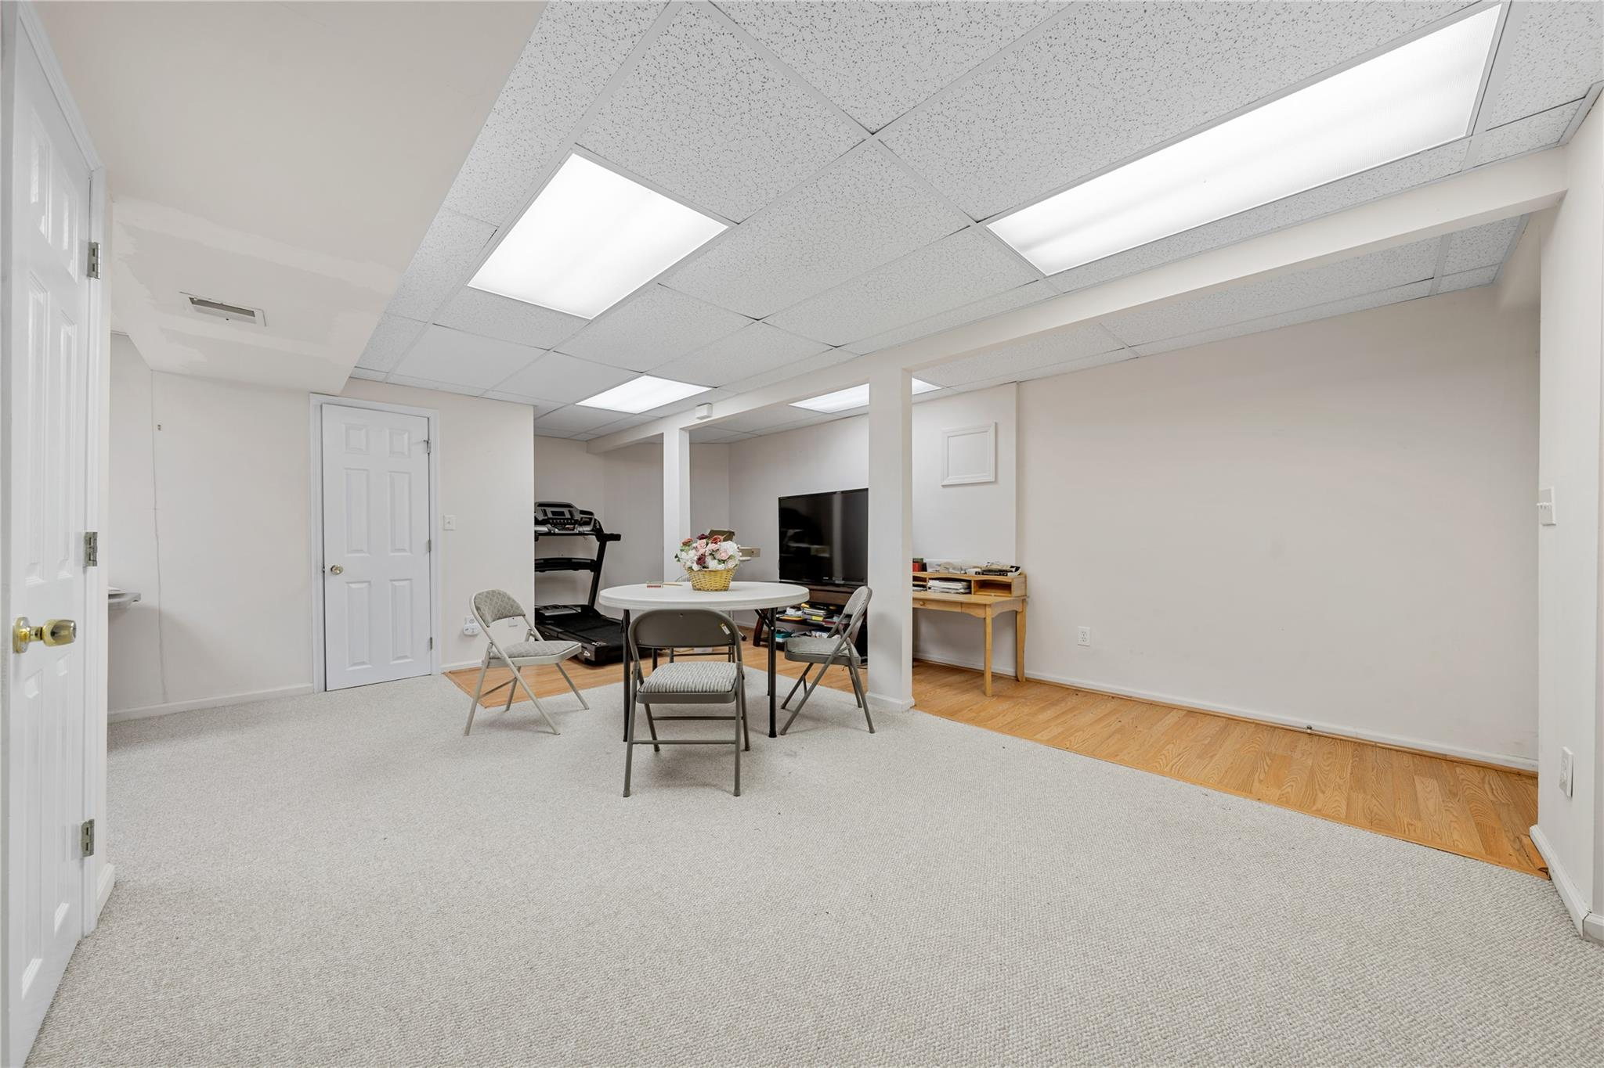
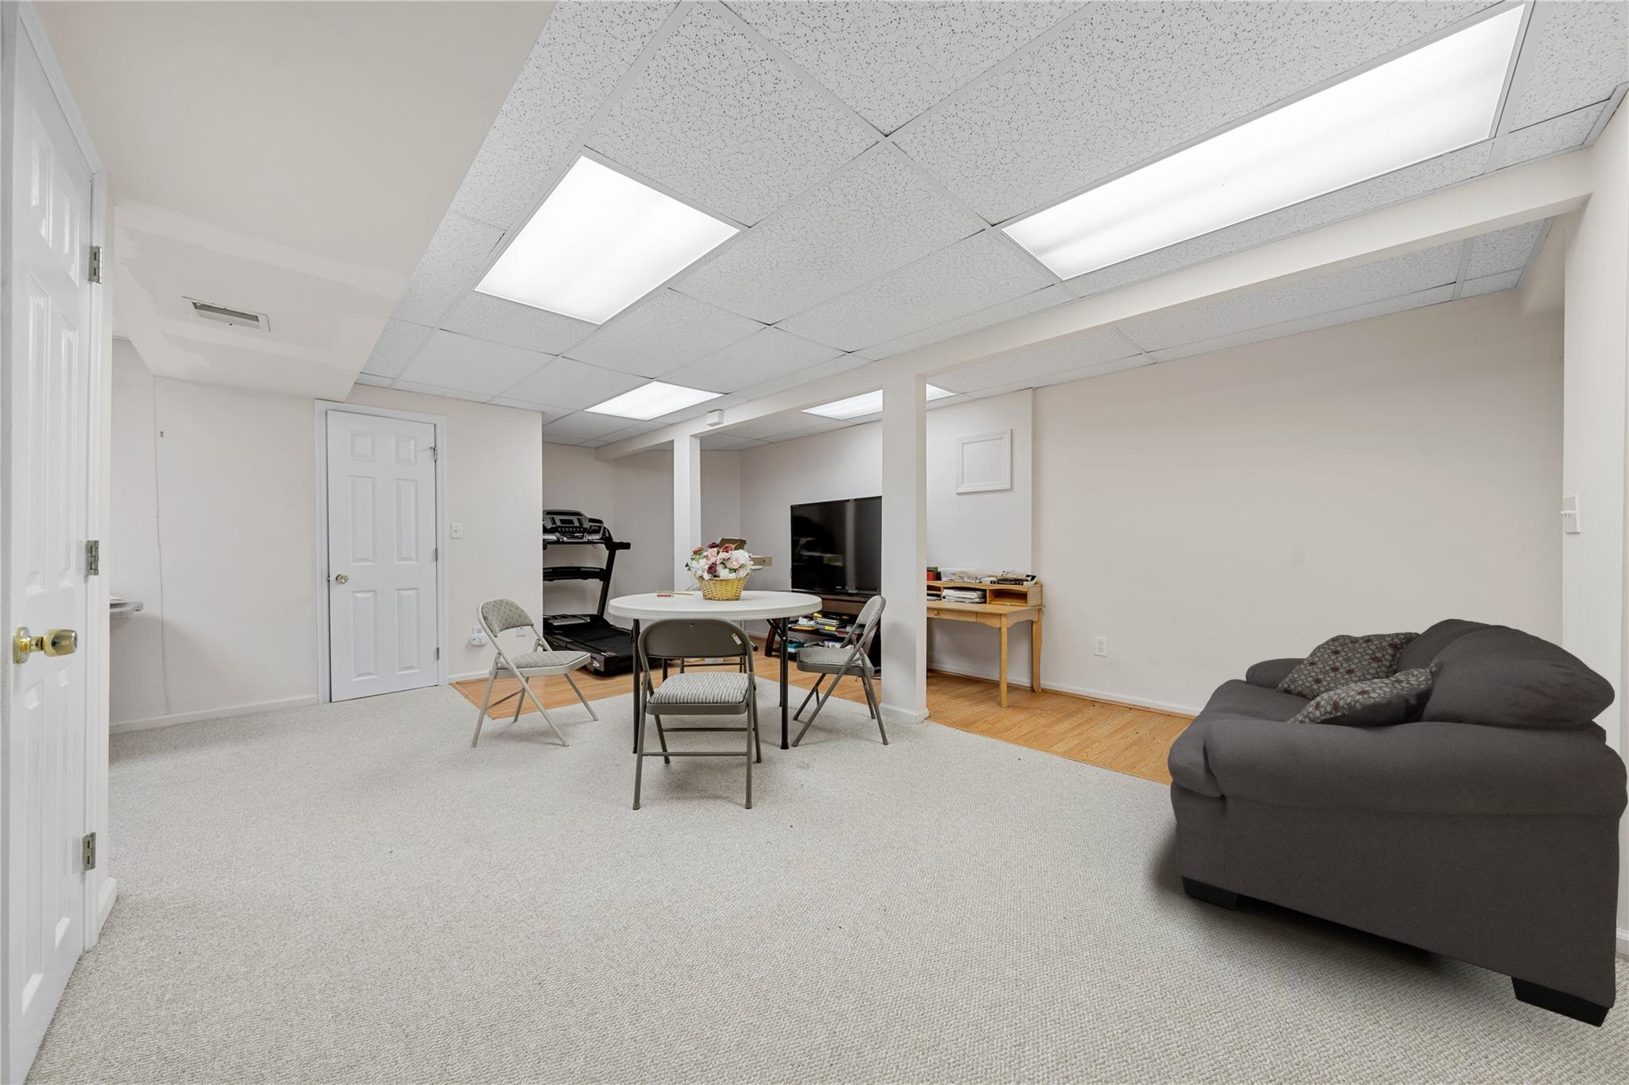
+ loveseat (1349, 735)
